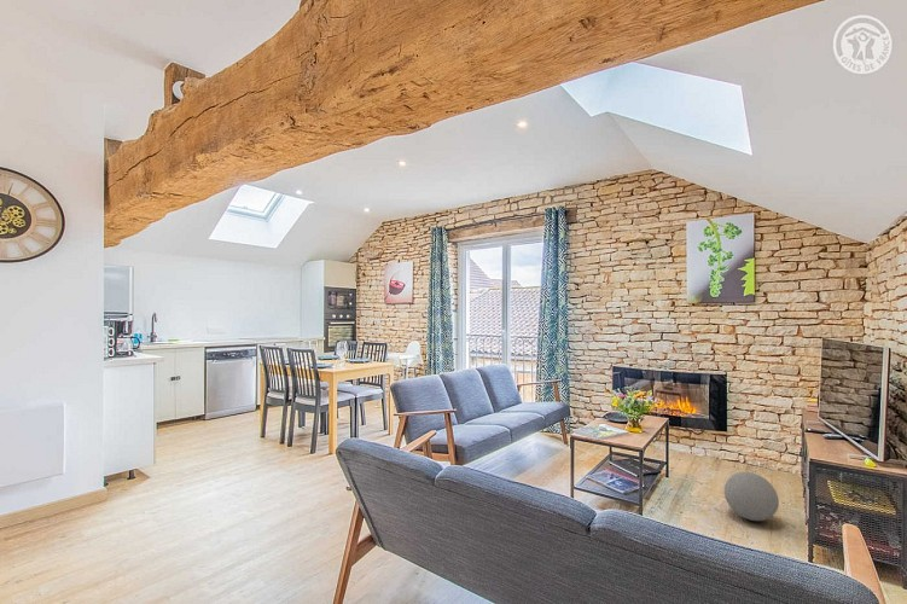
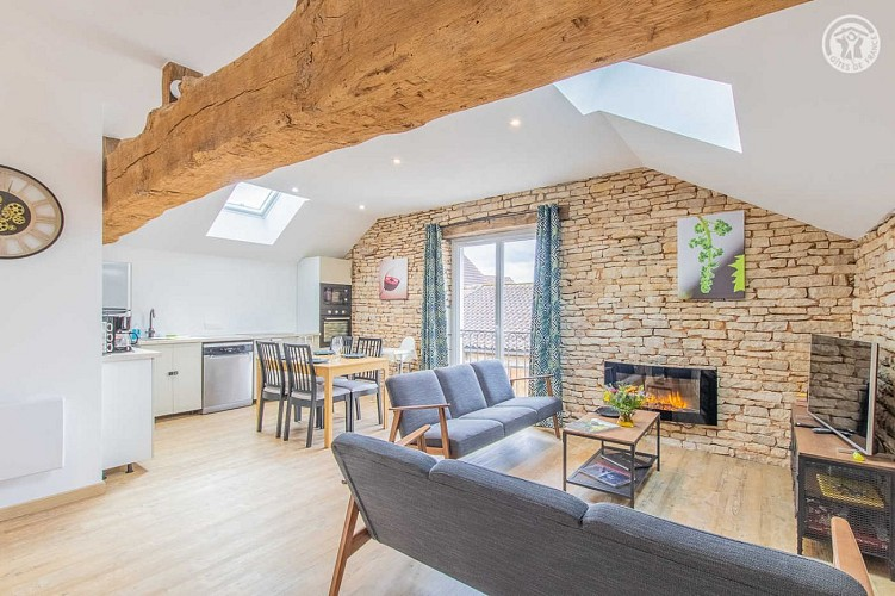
- decorative ball (750, 495)
